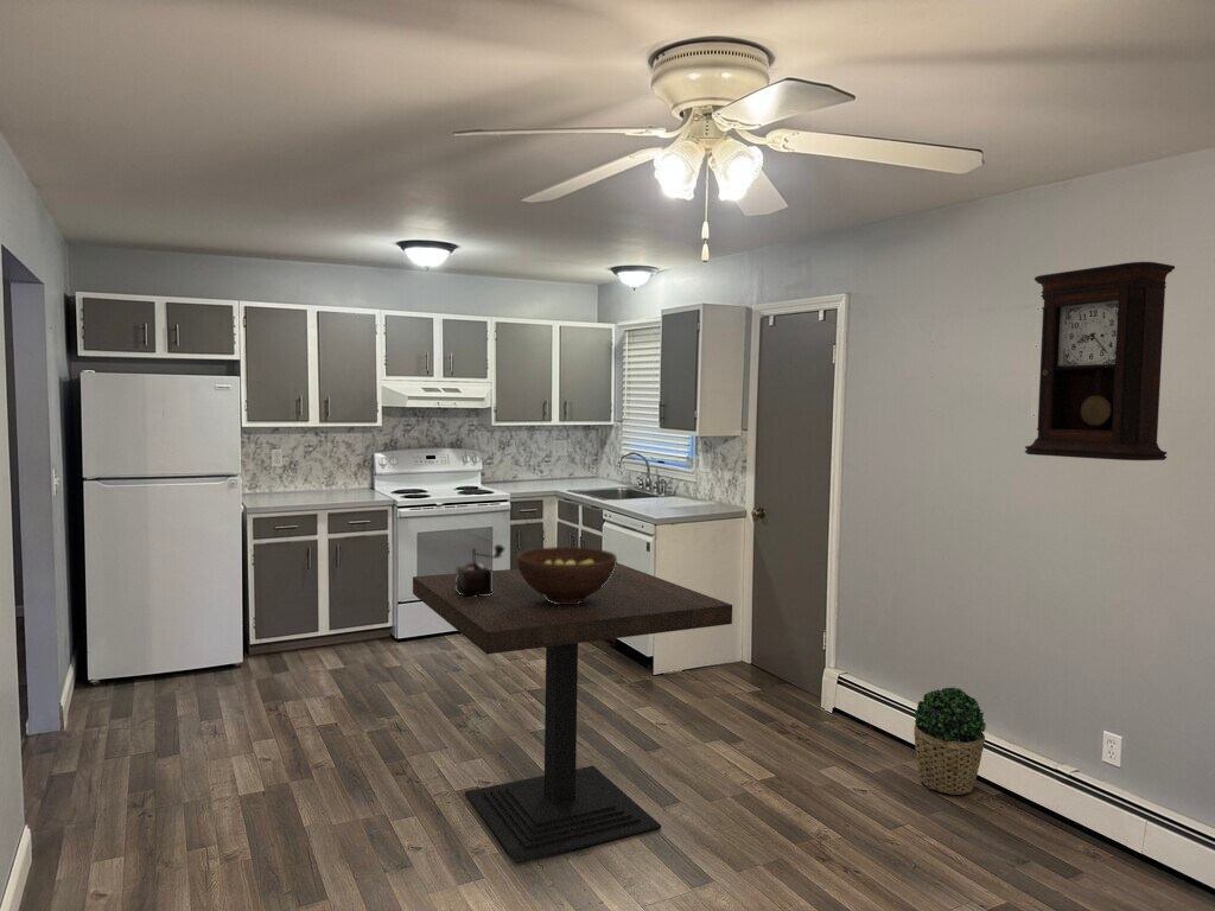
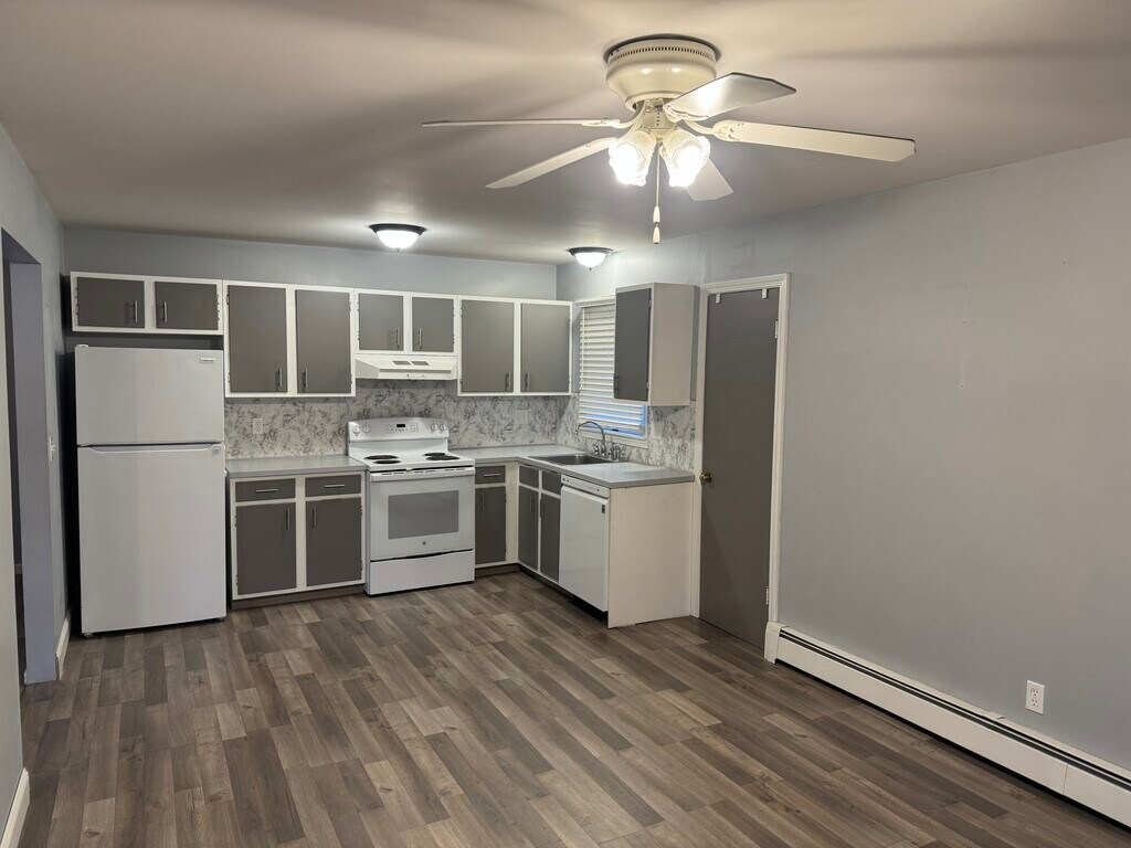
- potted plant (948, 737)
- fruit bowl (566, 576)
- dining table (560, 700)
- pendulum clock (1092, 364)
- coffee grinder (481, 567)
